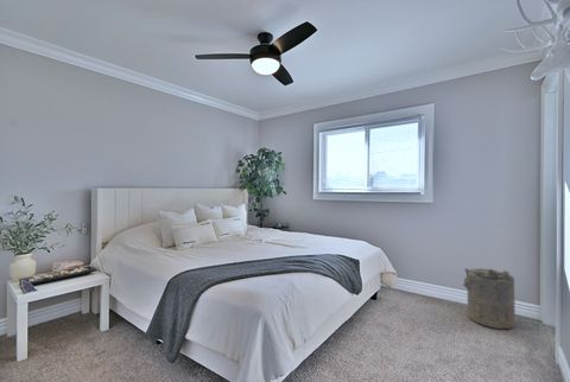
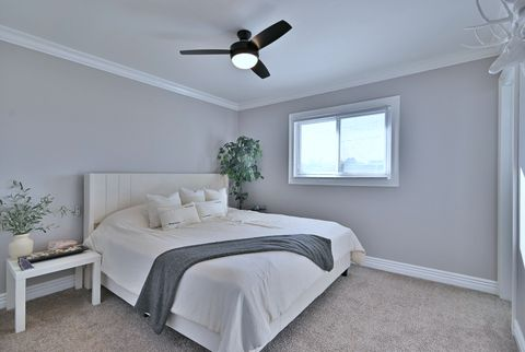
- laundry hamper (487, 293)
